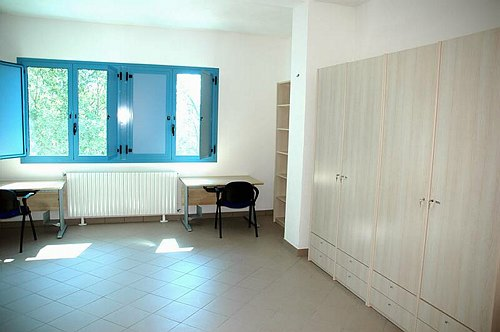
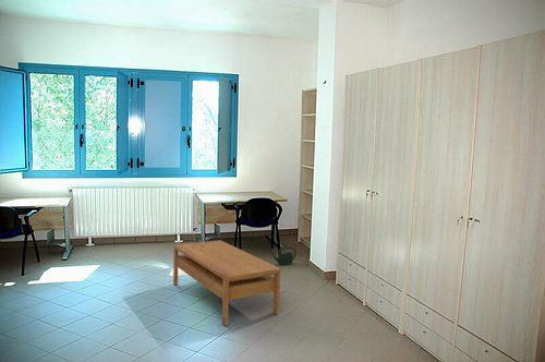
+ watering can (282, 255)
+ coffee table (221, 277)
